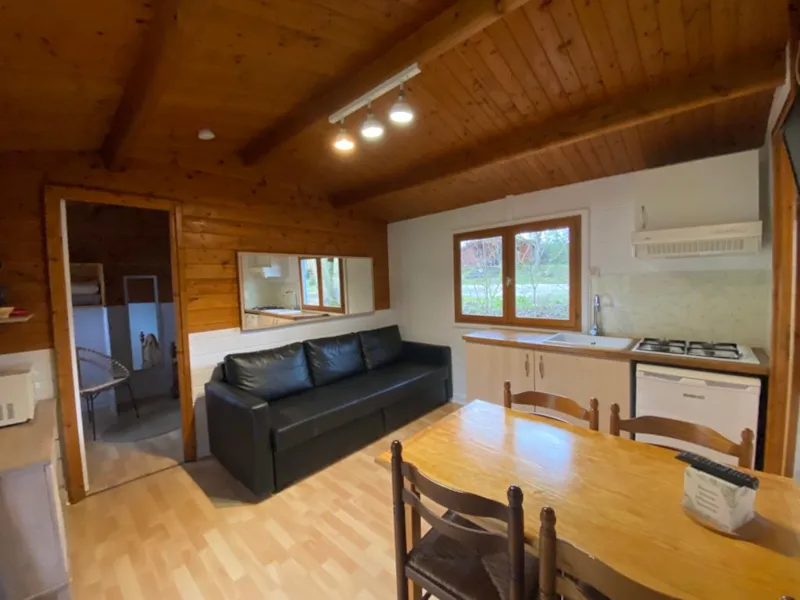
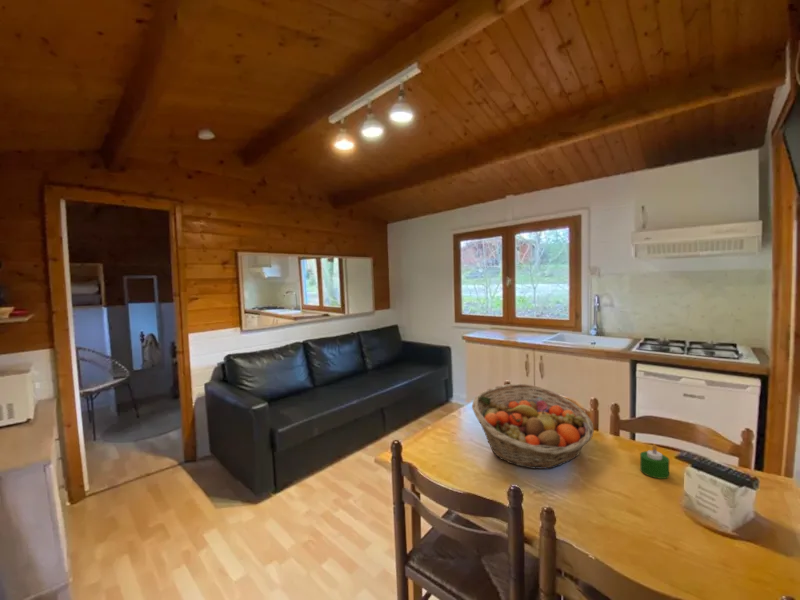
+ fruit basket (531, 422)
+ candle (654, 458)
